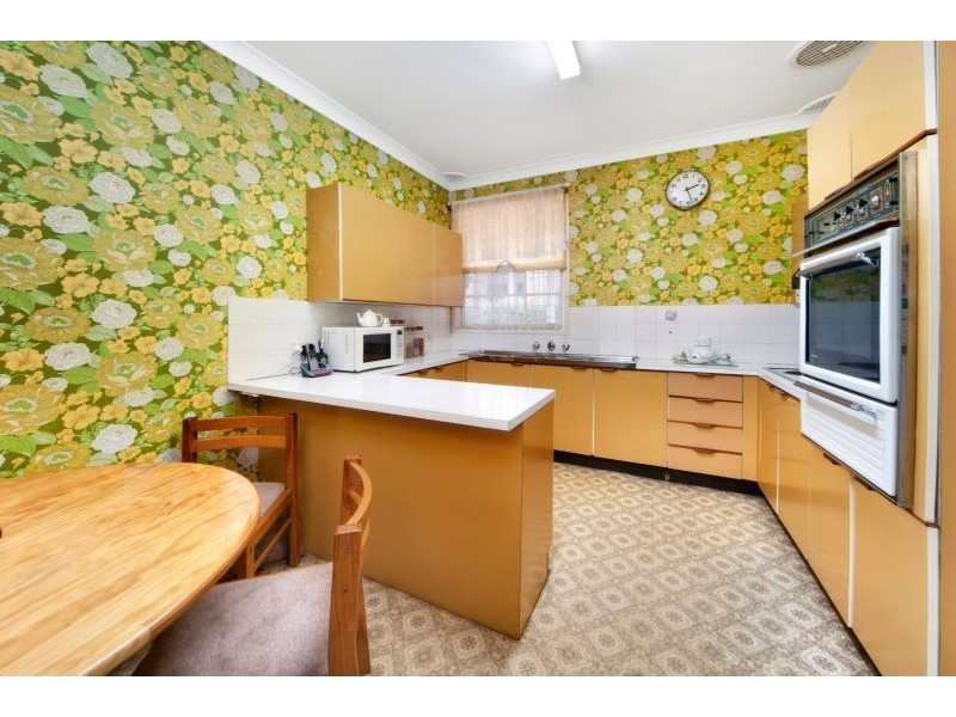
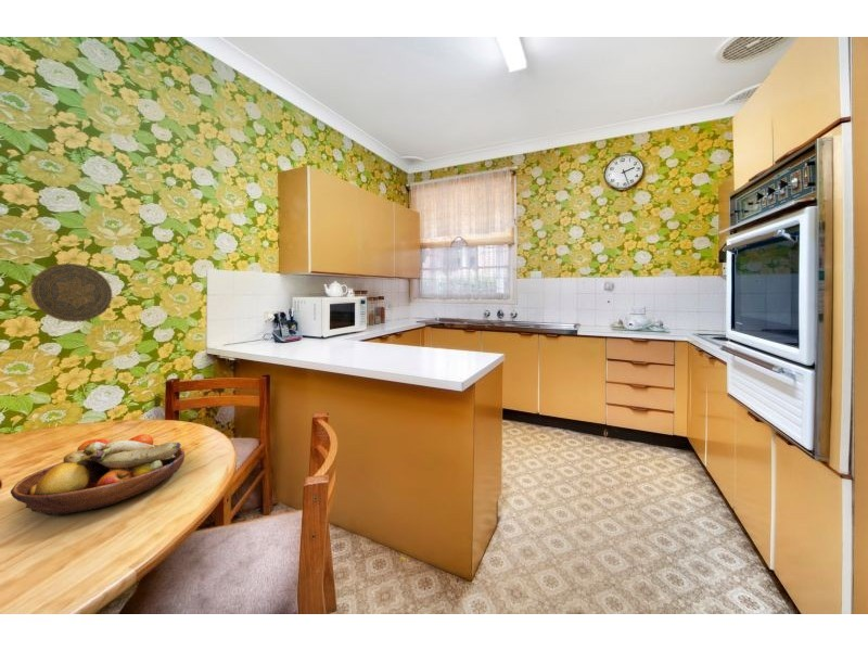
+ decorative plate (75, 292)
+ fruit bowl (111, 460)
